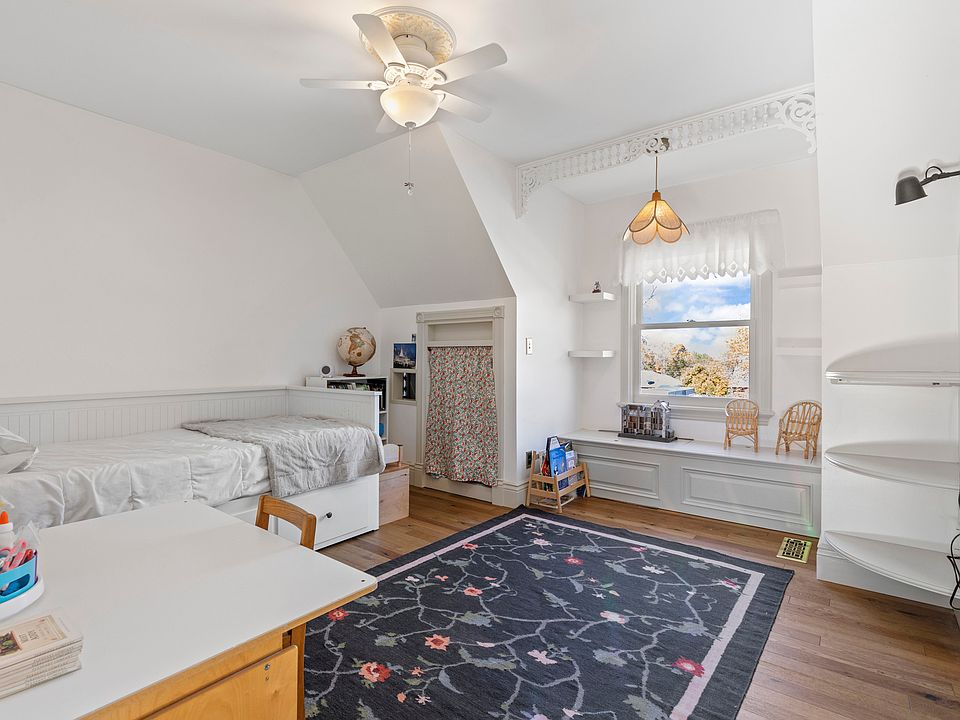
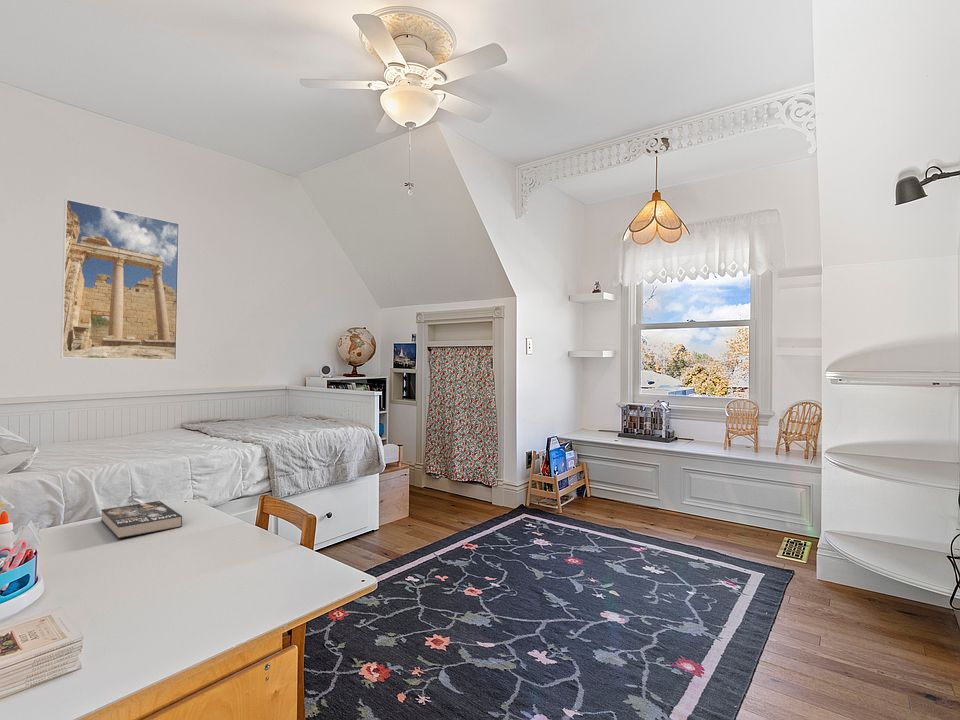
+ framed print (124, 285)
+ book (140, 518)
